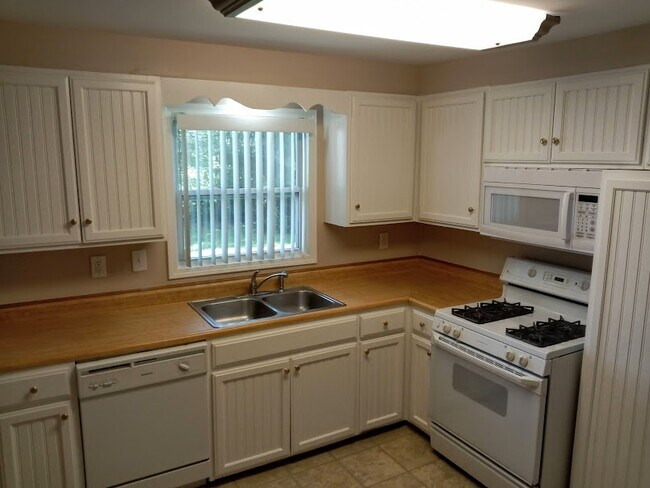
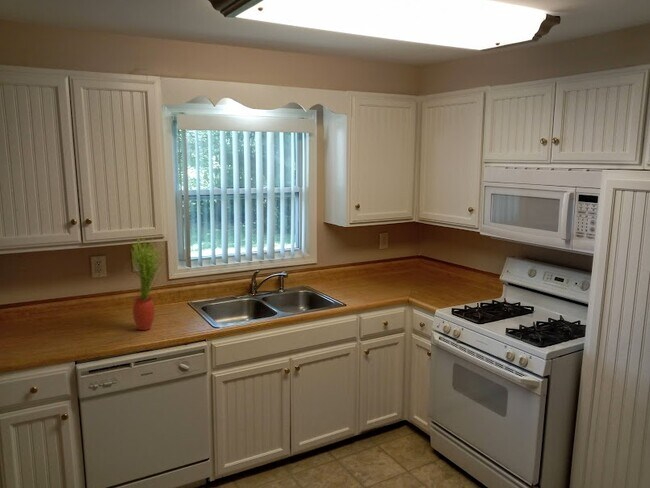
+ potted plant (148, 283)
